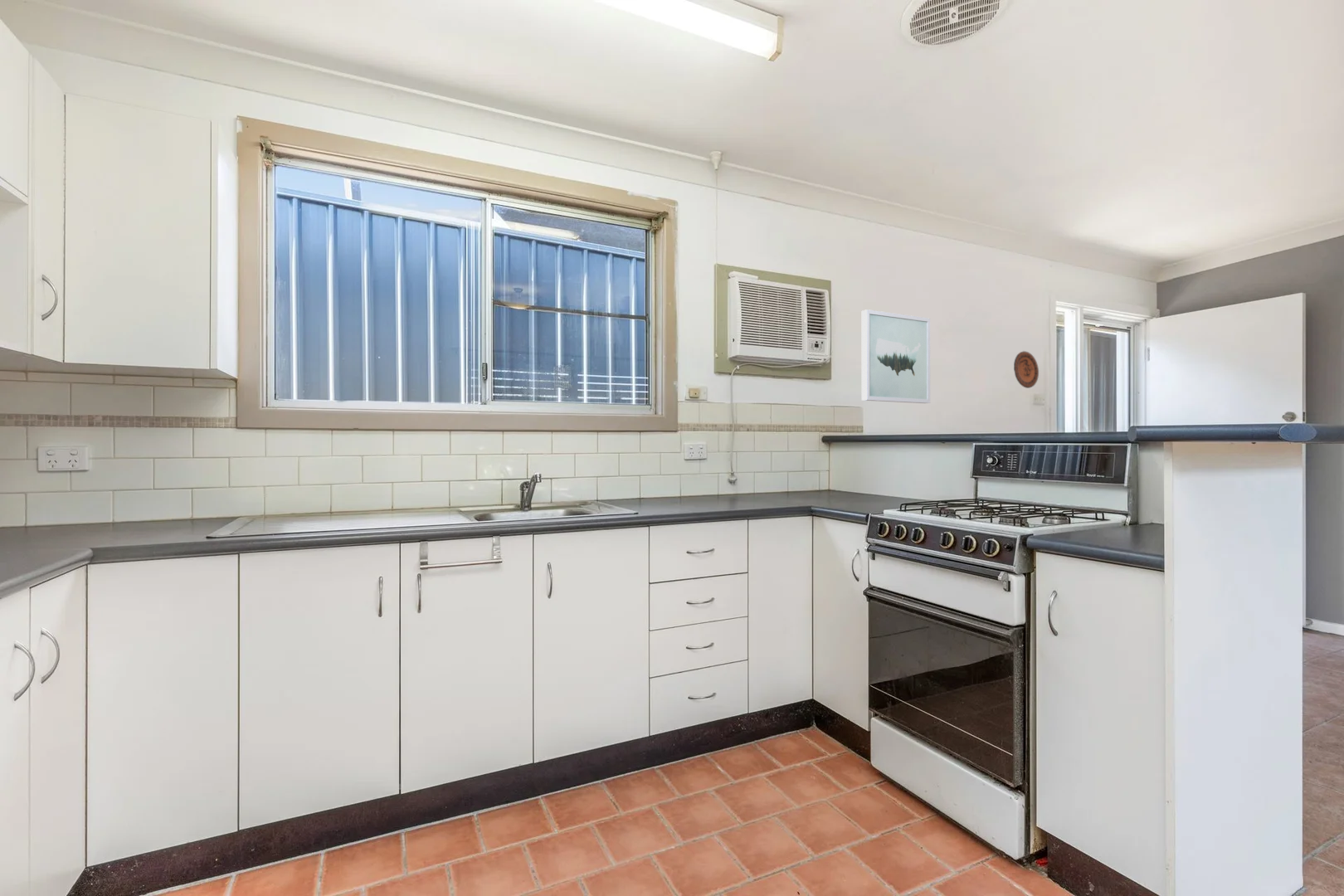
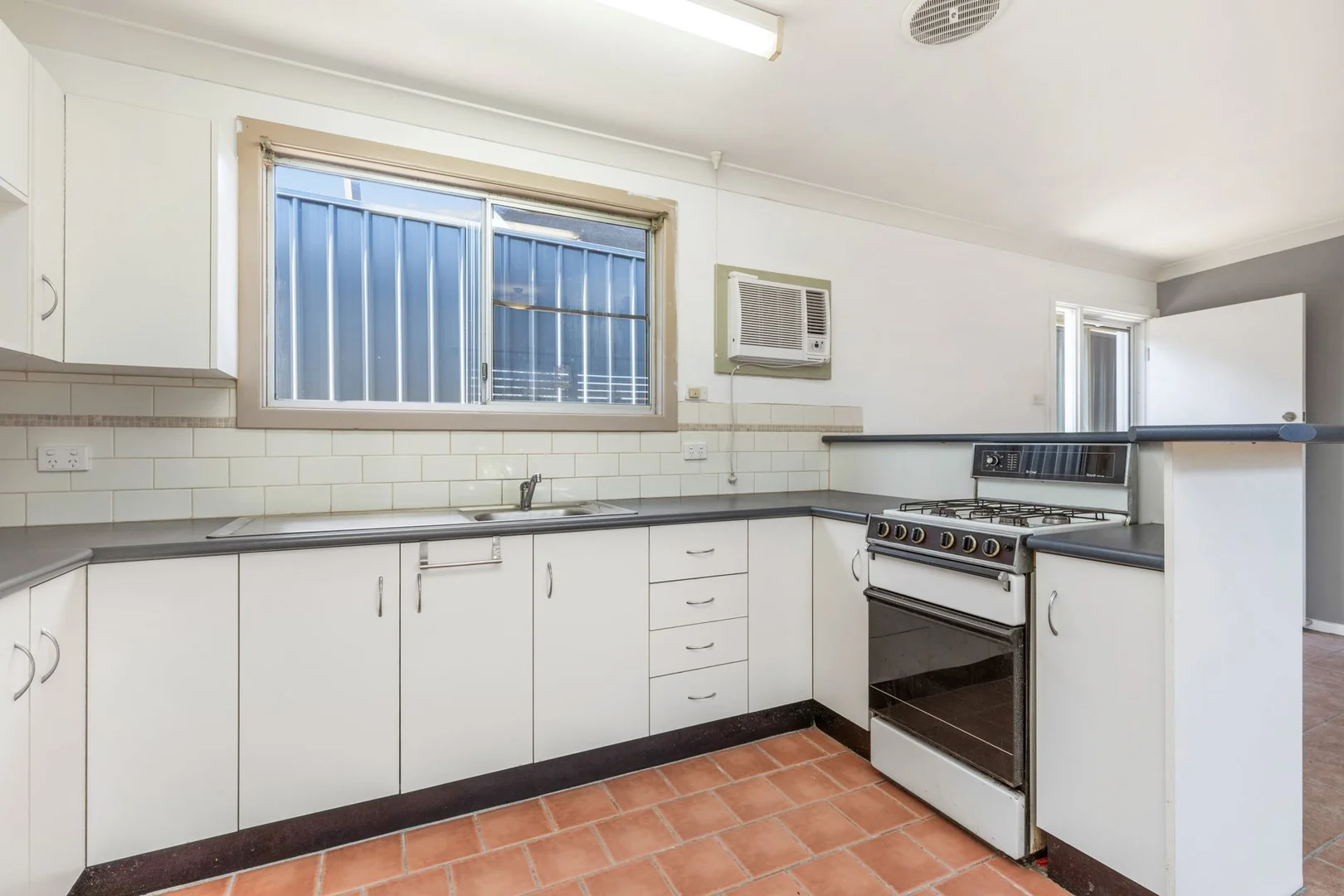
- decorative plate (1025, 369)
- wall art (897, 358)
